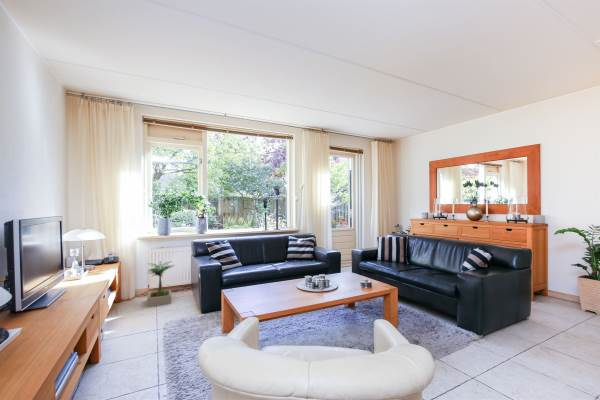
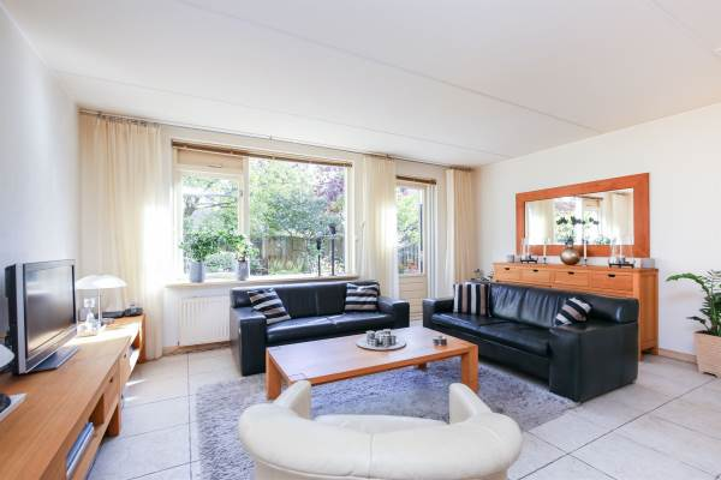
- potted plant (160, 281)
